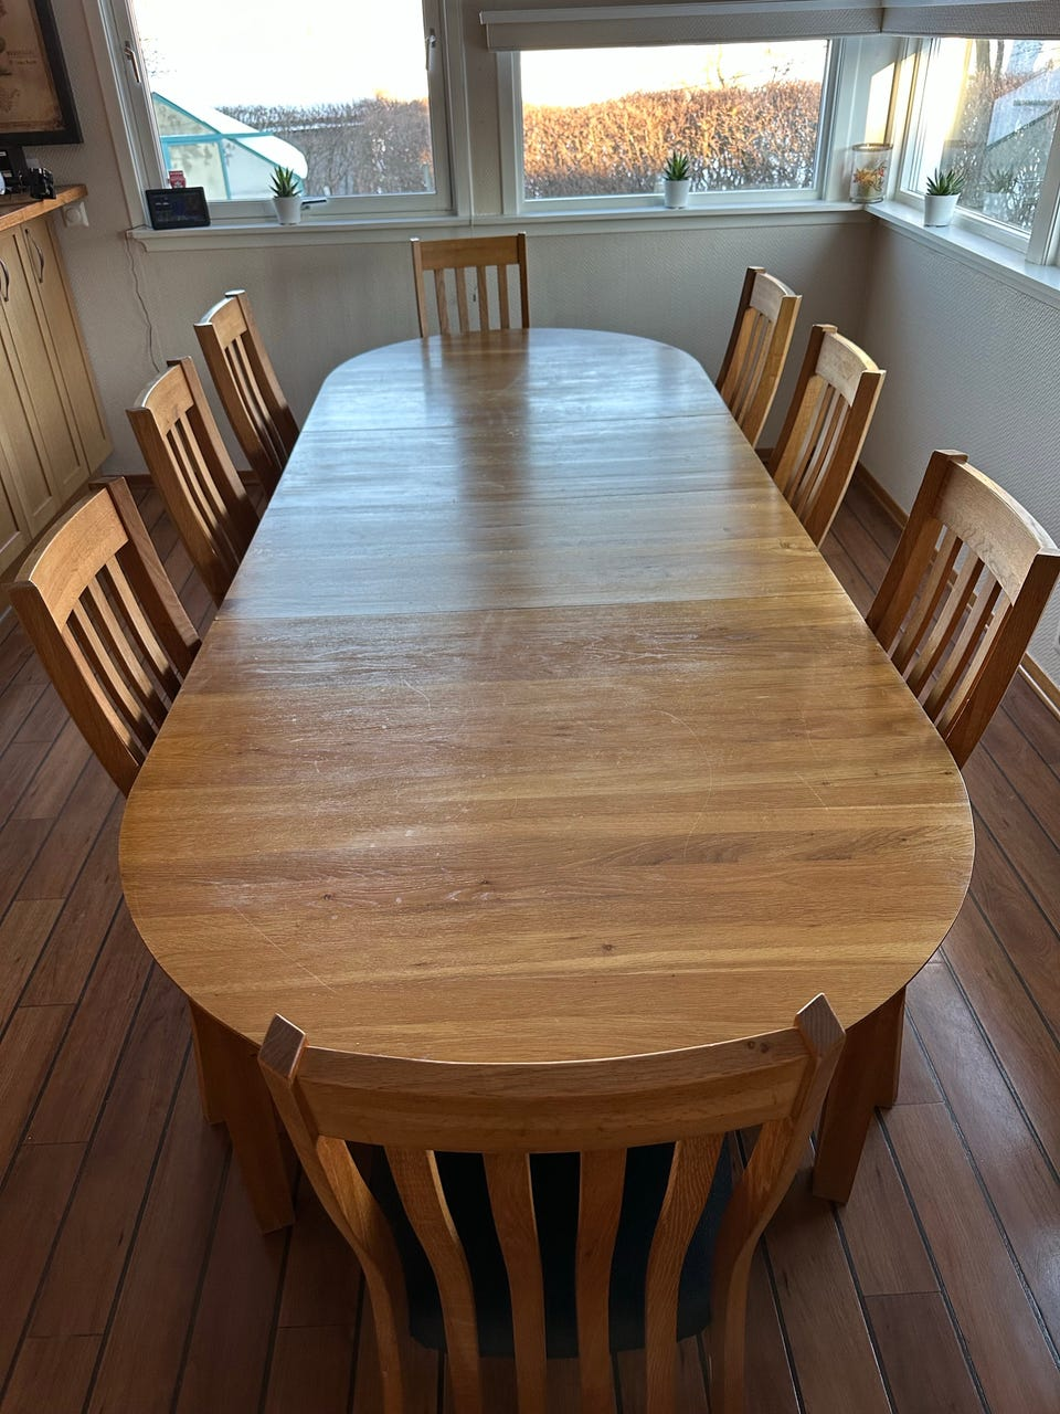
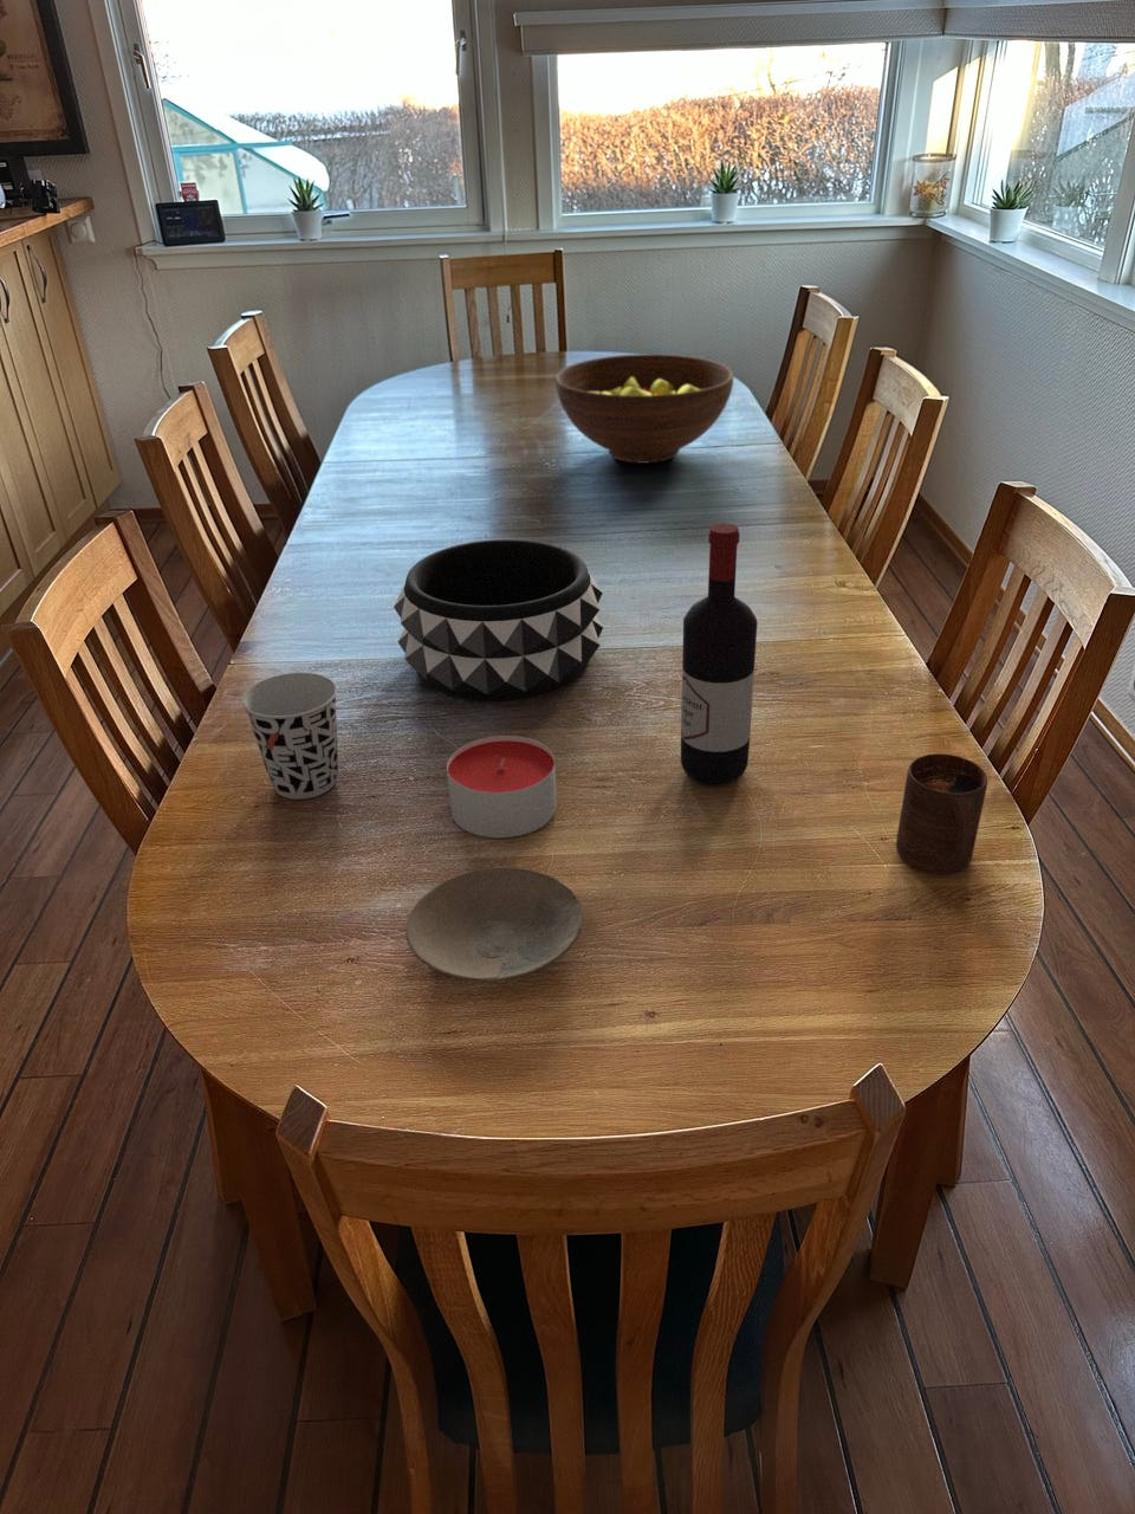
+ candle (502, 783)
+ plate (496, 930)
+ decorative bowl (498, 616)
+ cup (947, 820)
+ fruit bowl (643, 415)
+ cup (297, 738)
+ wine bottle (718, 657)
